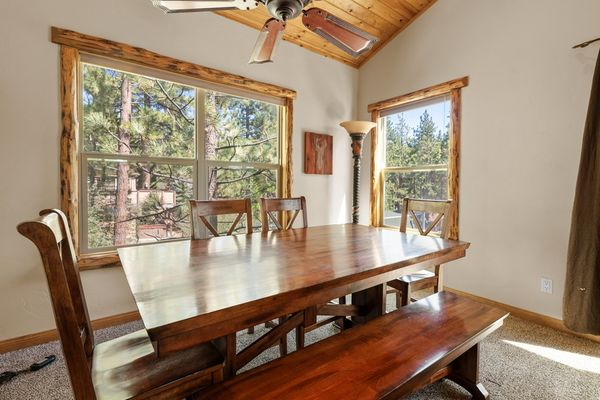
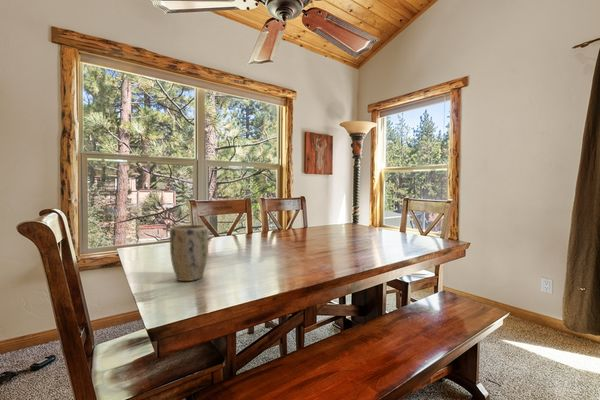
+ plant pot (189, 252)
